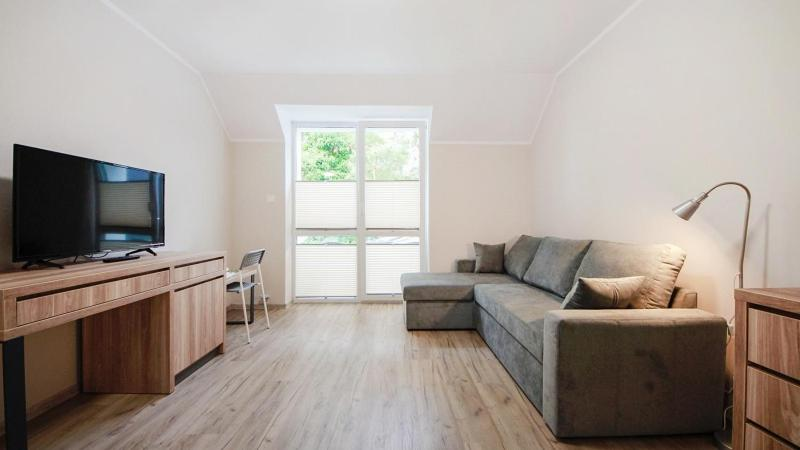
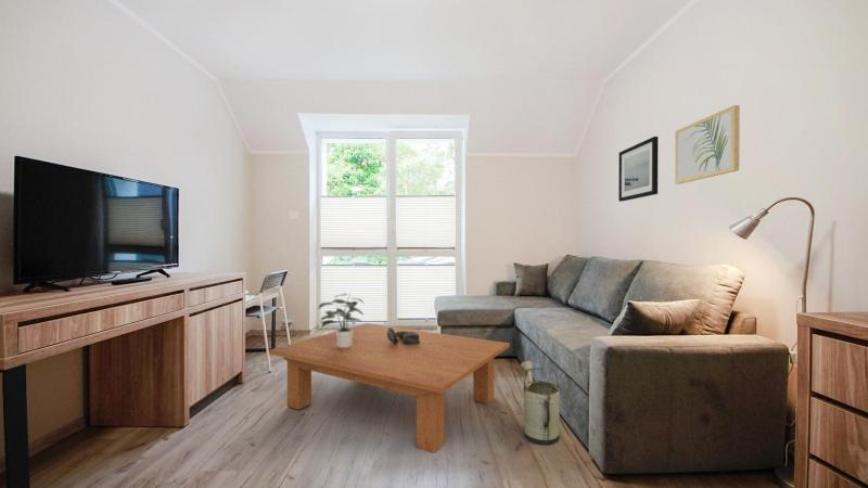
+ watering can (536, 396)
+ wall art (636, 171)
+ potted plant (343, 319)
+ coffee table (393, 374)
+ wall art (703, 149)
+ decorative bowl (404, 333)
